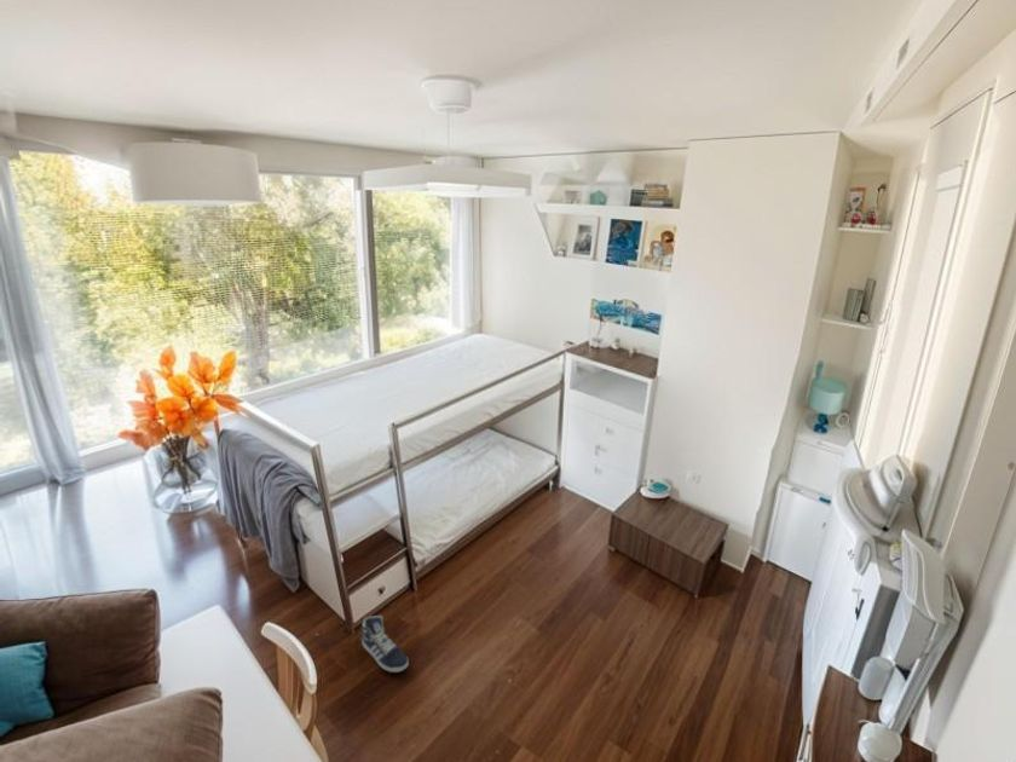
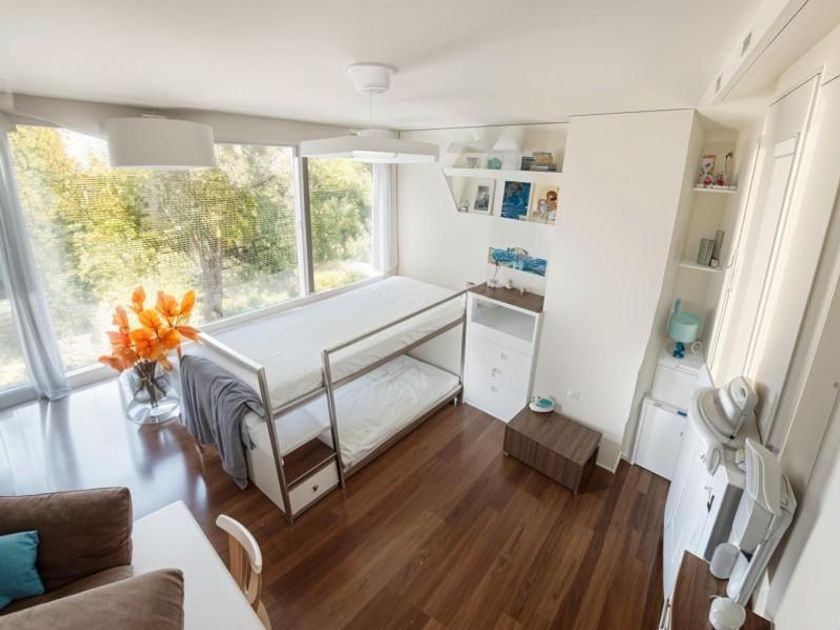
- sneaker (382, 641)
